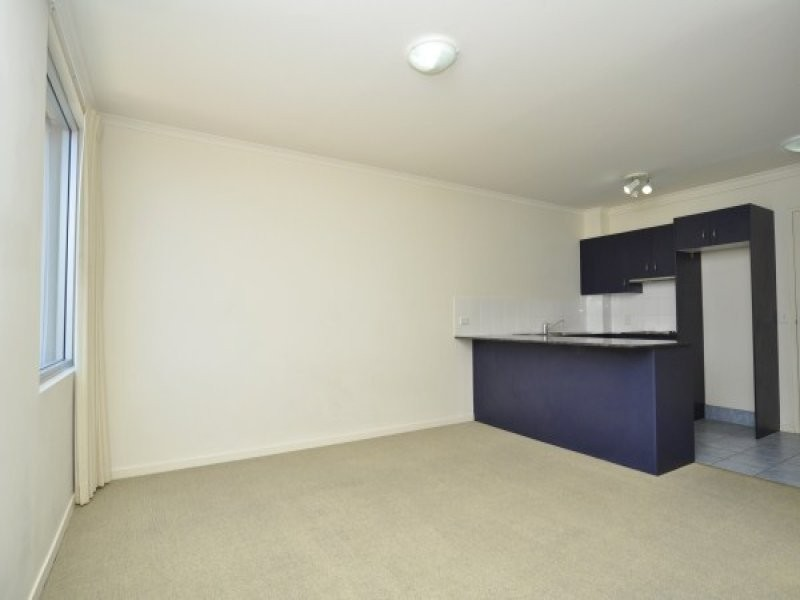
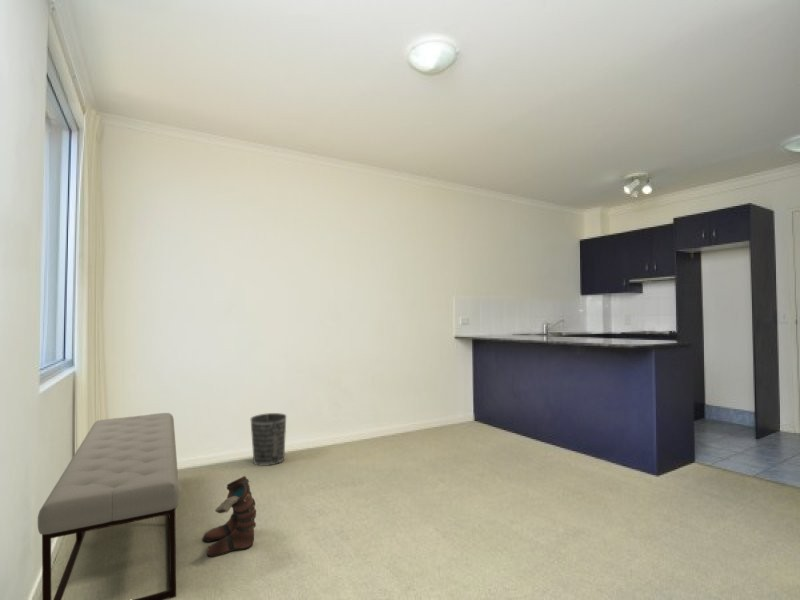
+ wastebasket (268, 438)
+ boots (232, 514)
+ bench (126, 488)
